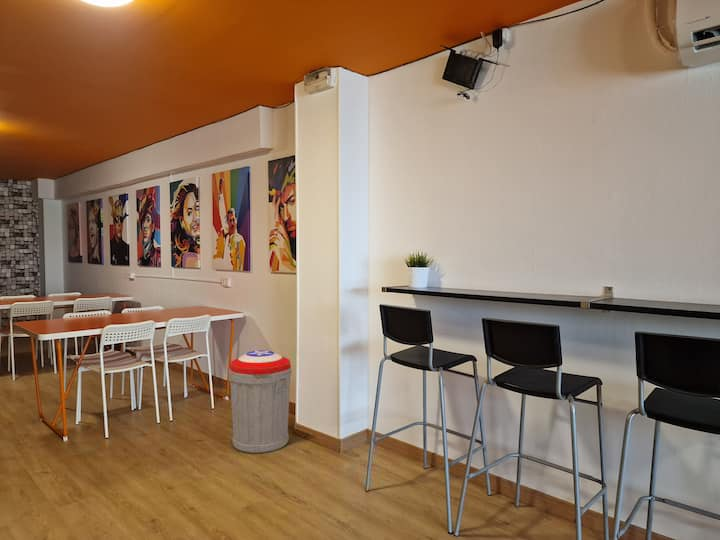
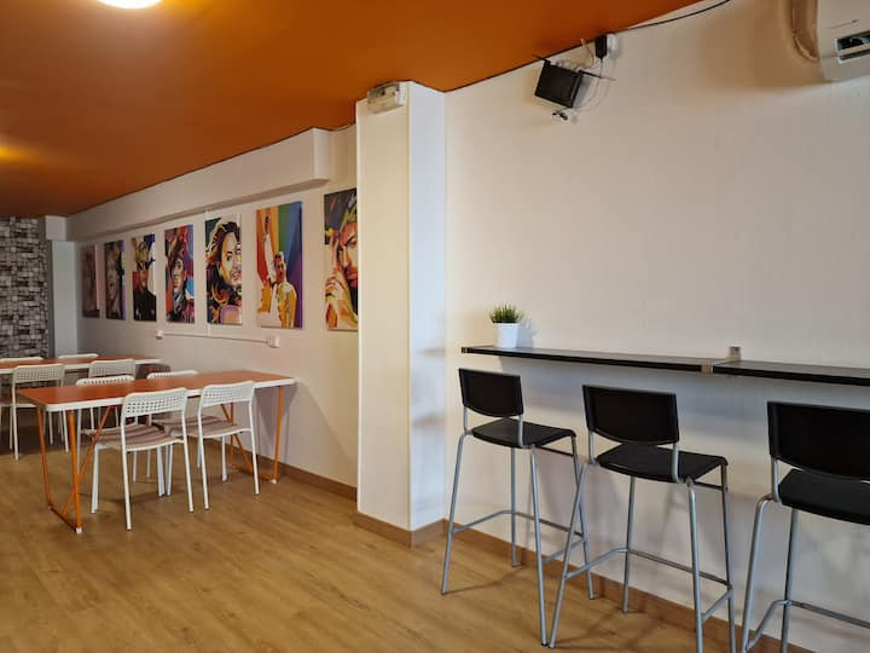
- trash can (260, 397)
